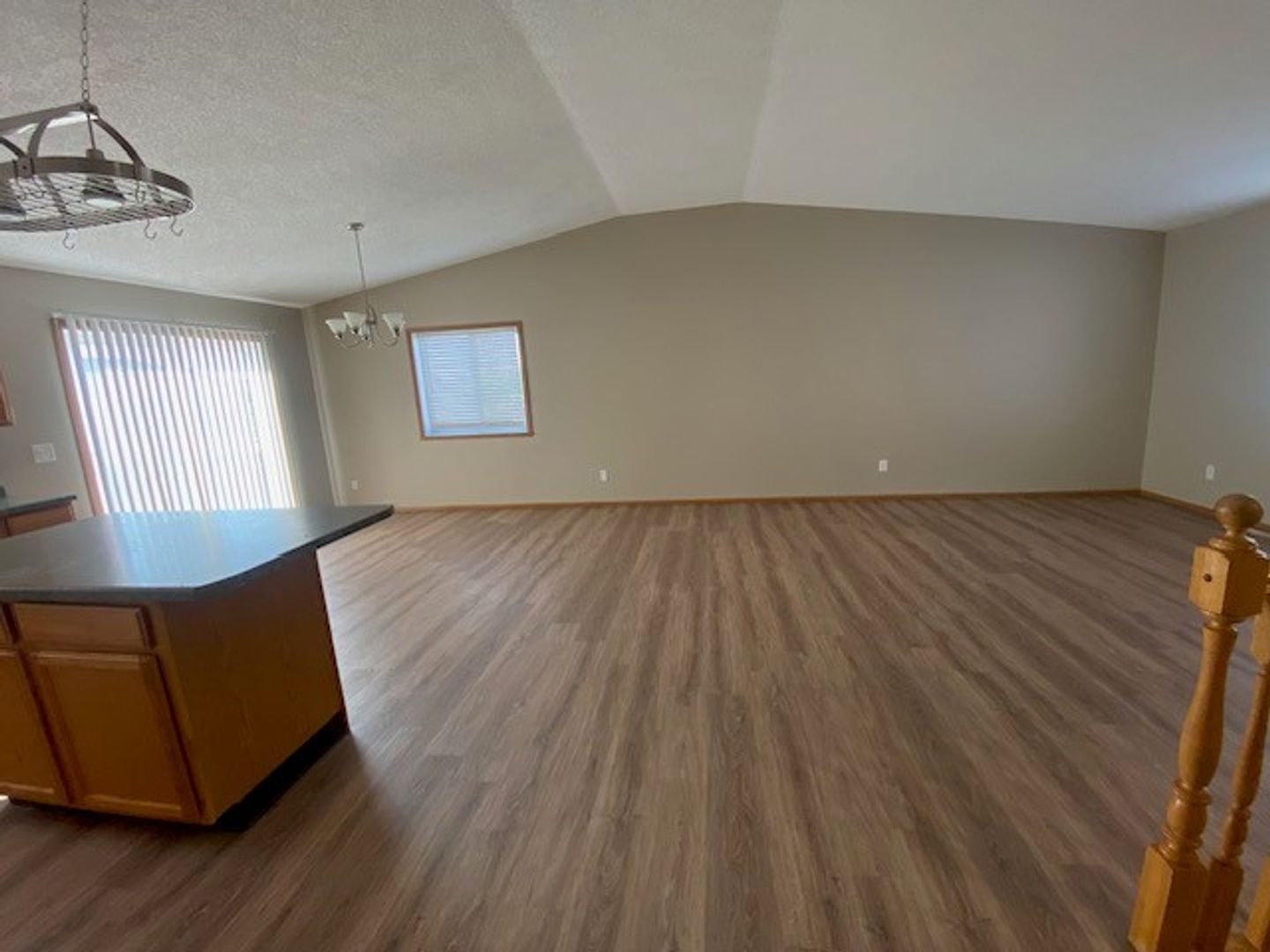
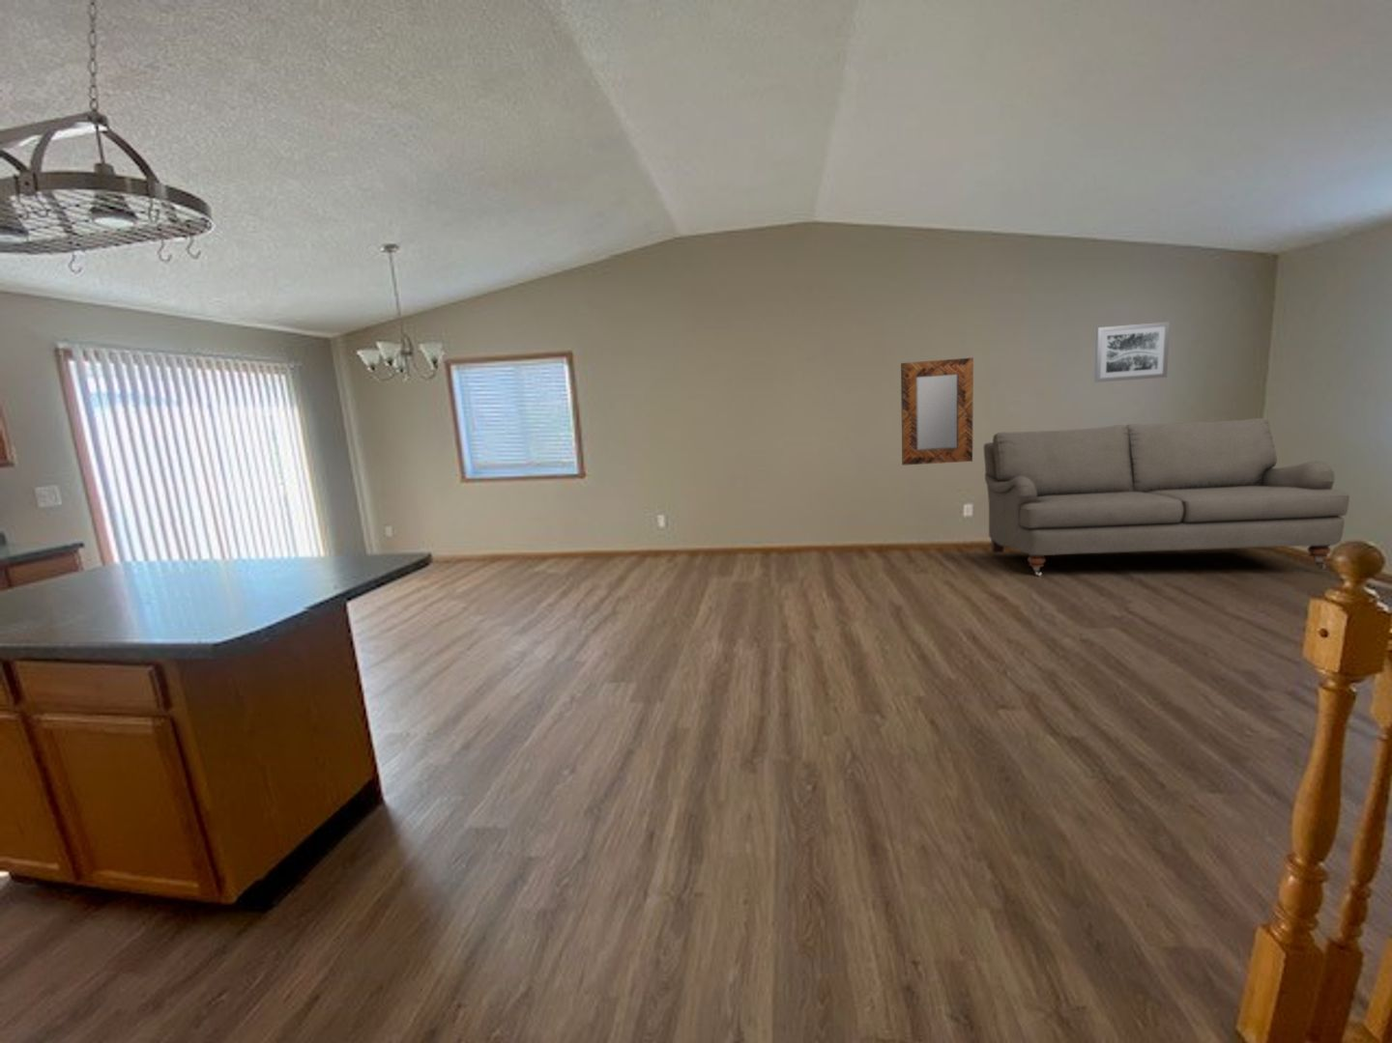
+ home mirror (937, 412)
+ sofa (1142, 493)
+ wall art (1131, 353)
